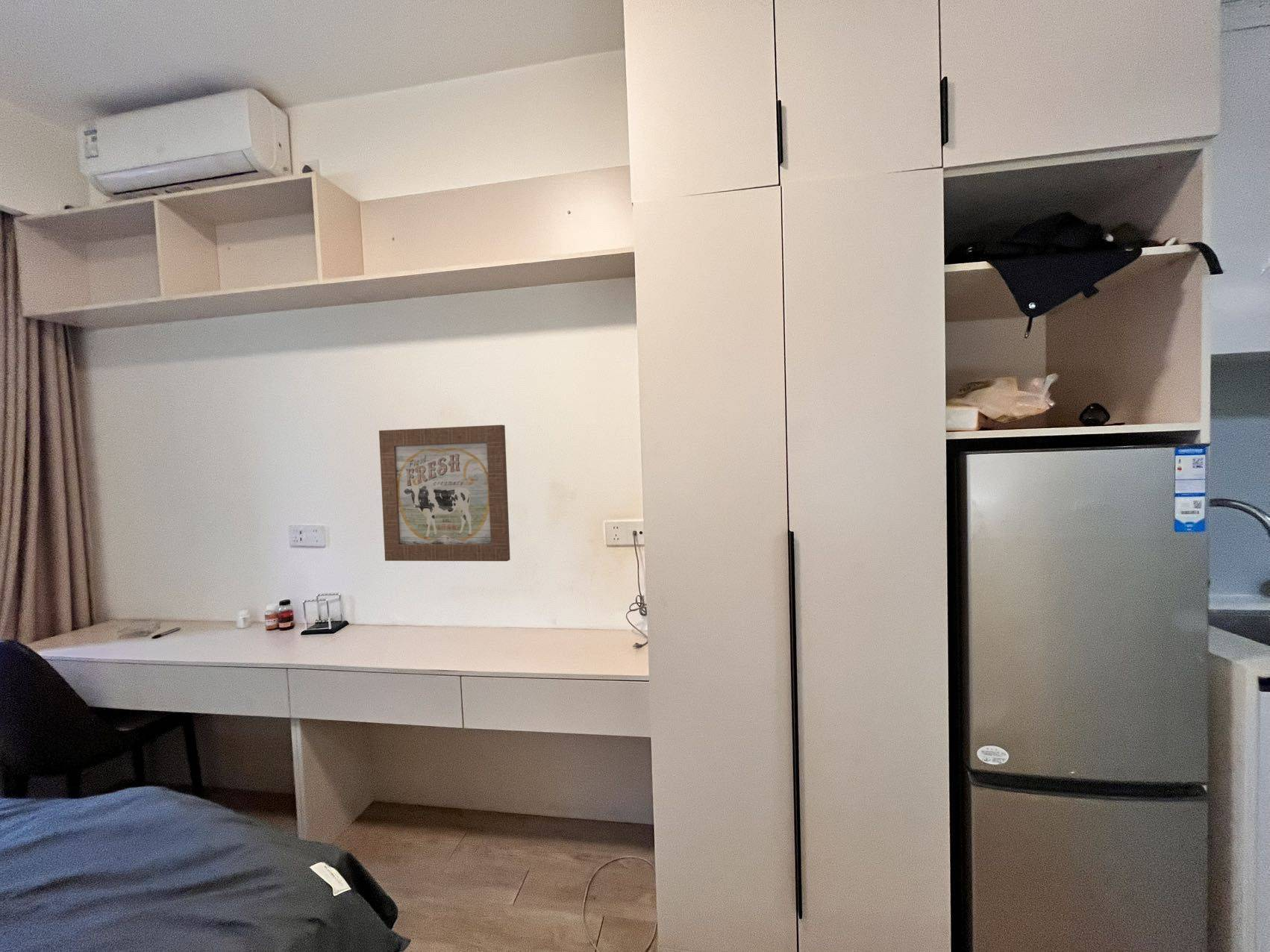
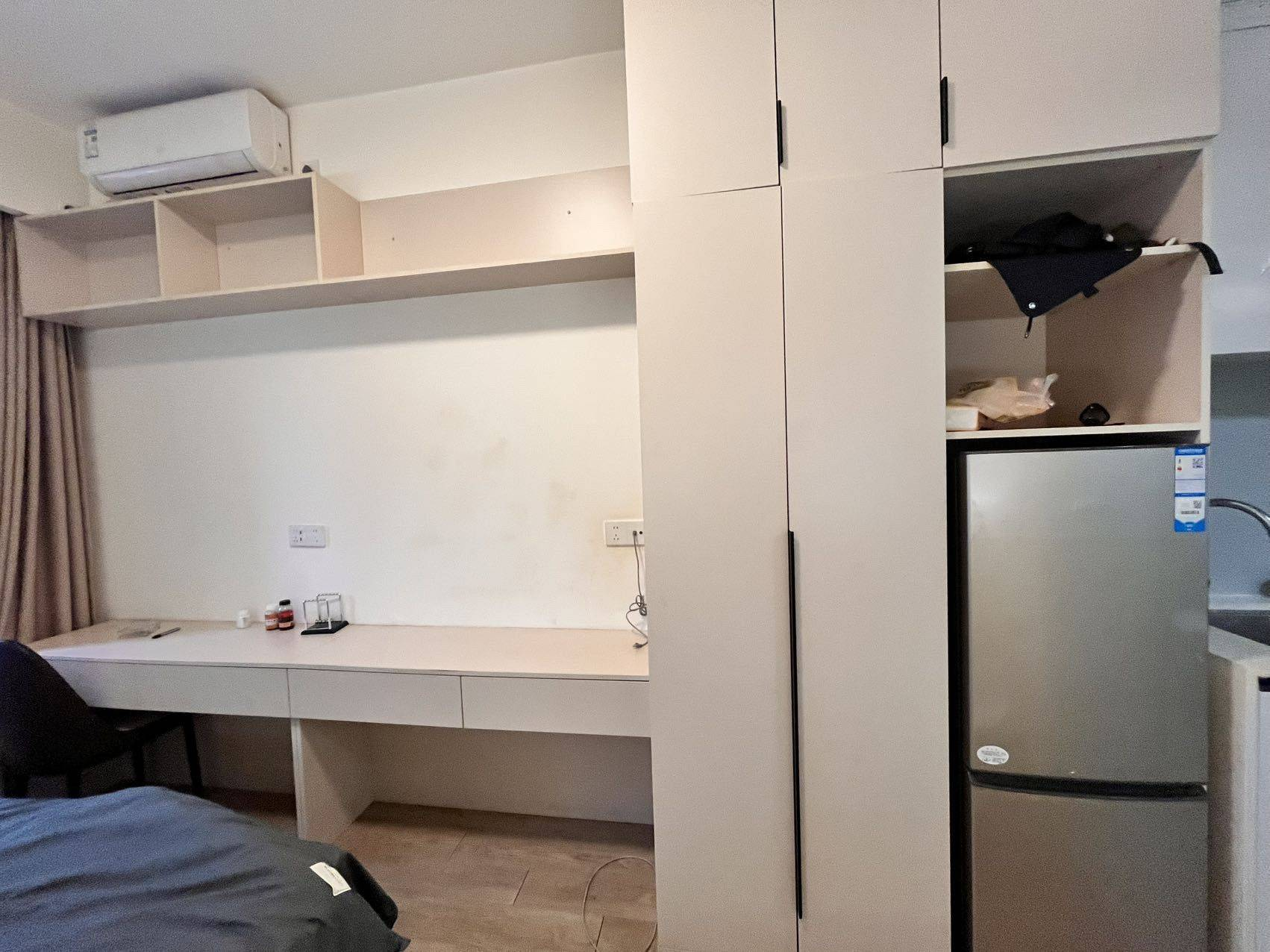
- wall art (443, 494)
